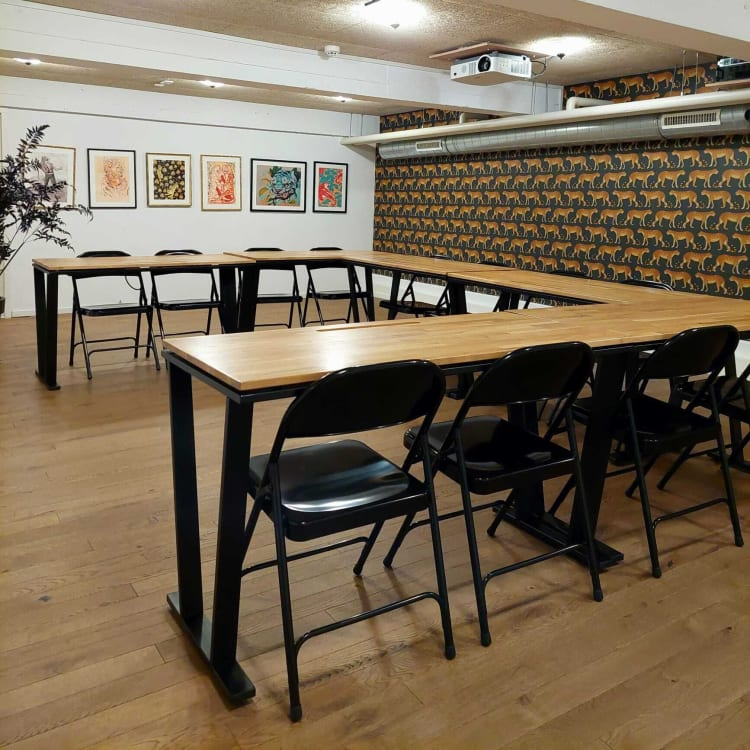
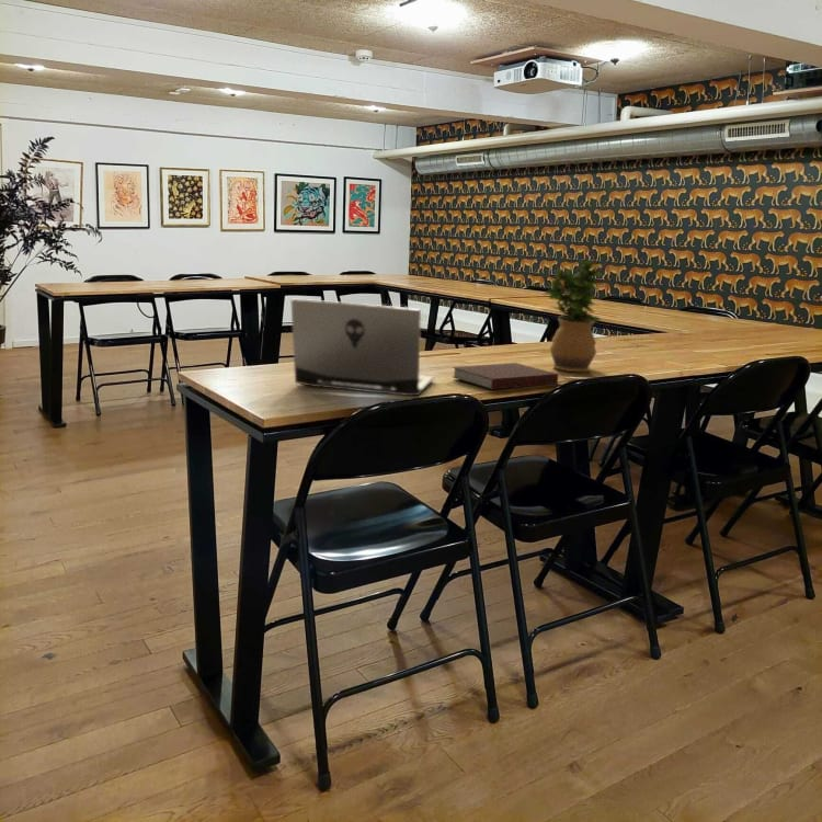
+ potted plant (571, 313)
+ laptop (366, 342)
+ notebook (504, 375)
